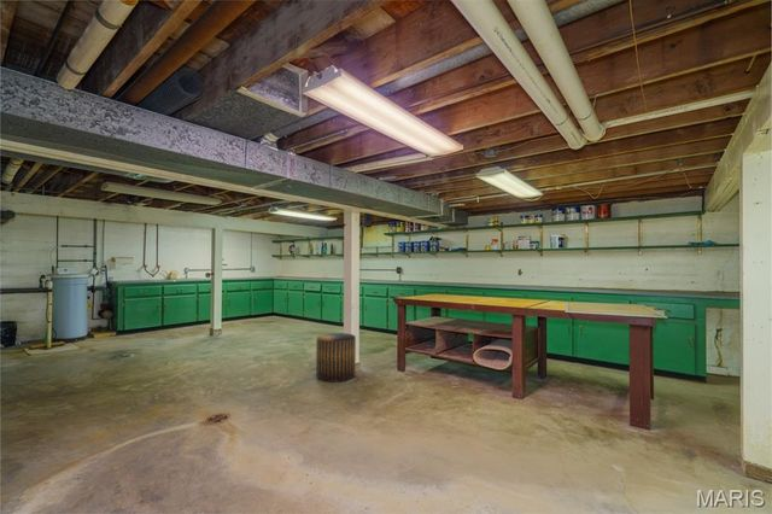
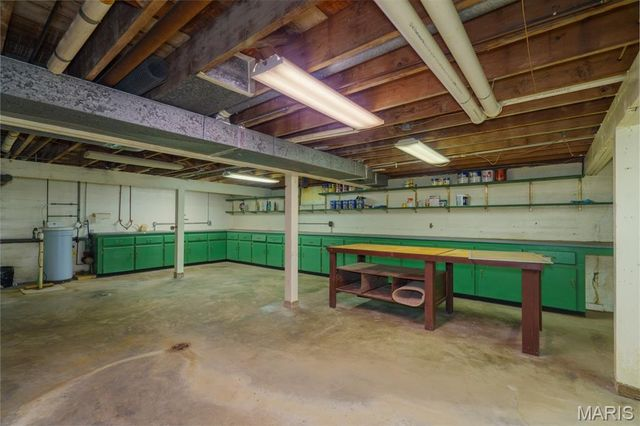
- stool (335, 356)
